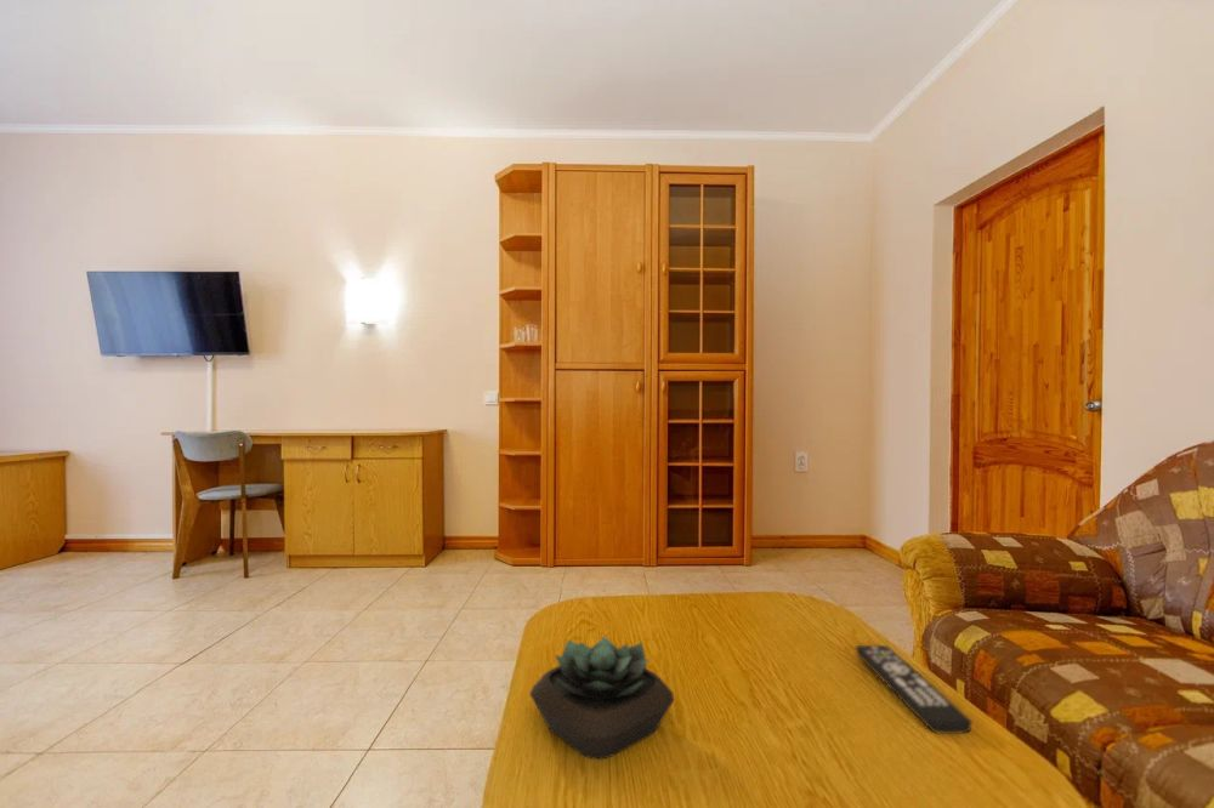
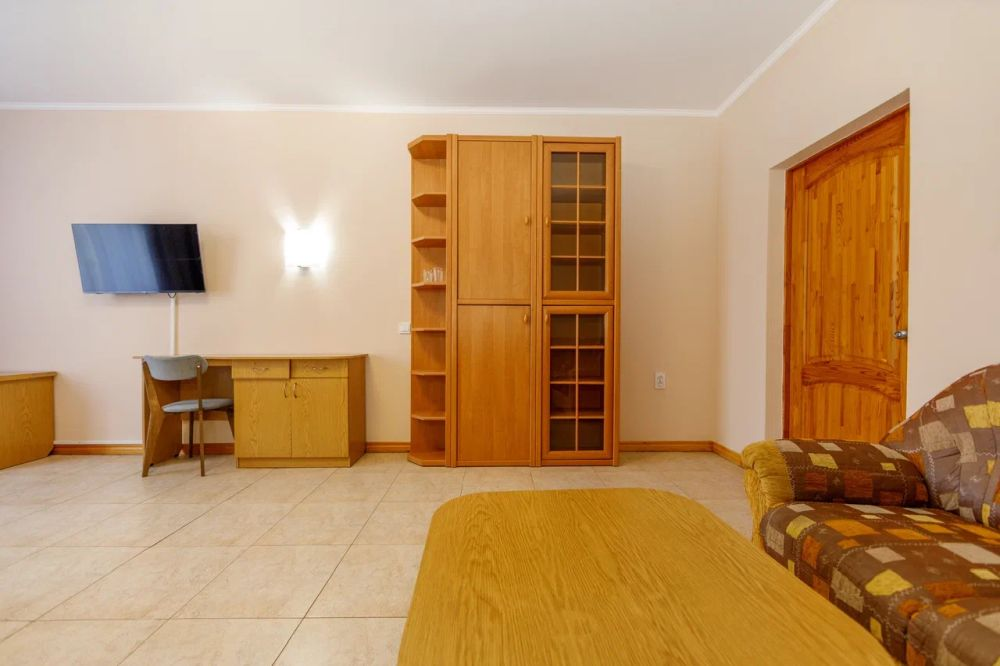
- succulent plant (601, 688)
- remote control (906, 683)
